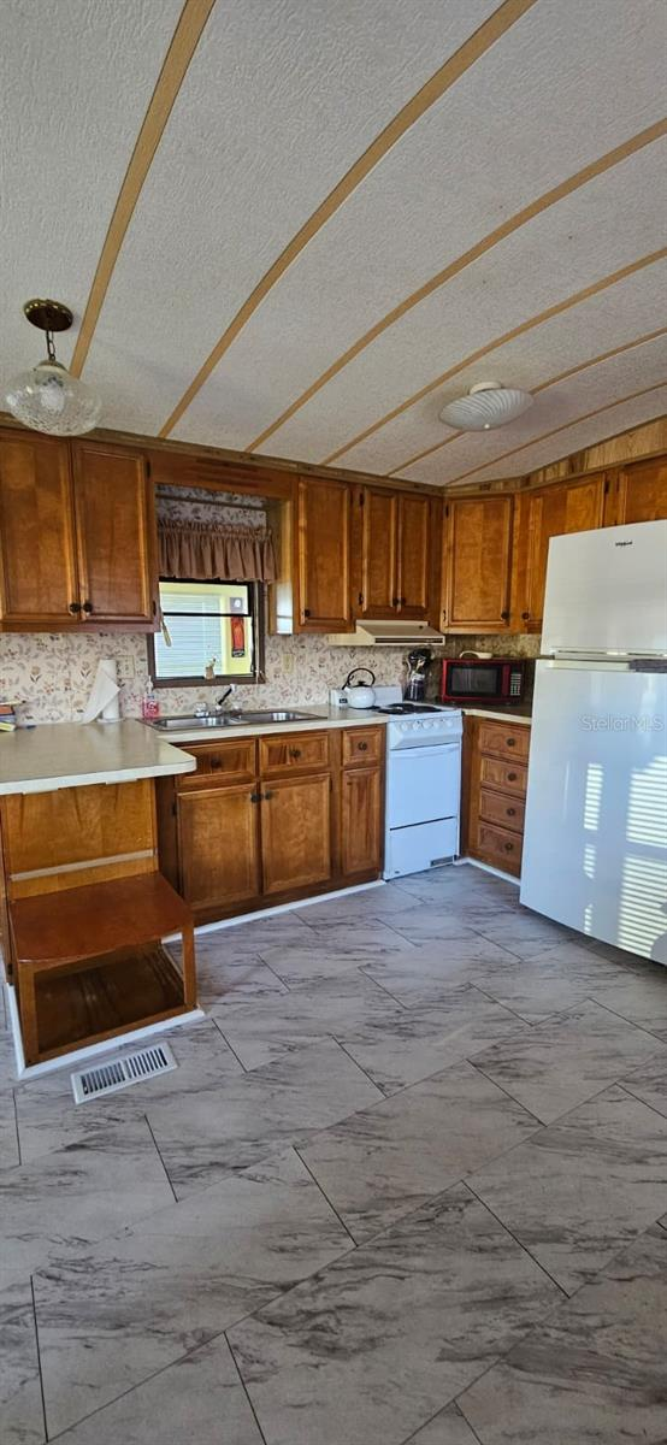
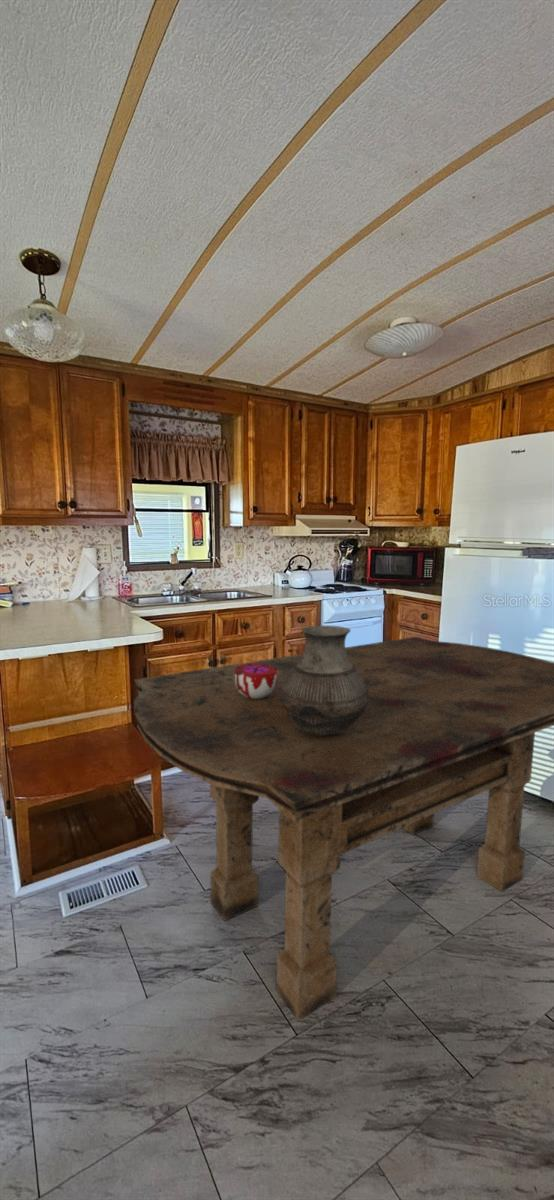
+ vase (324, 681)
+ decorative bowl (255, 682)
+ dining table (376, 789)
